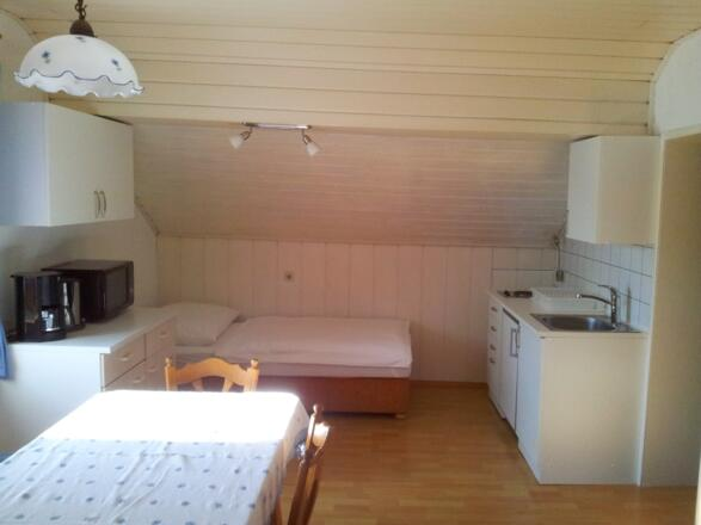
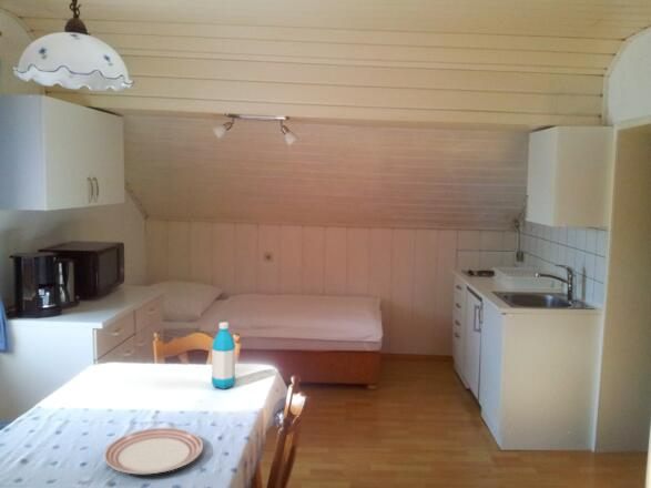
+ dinner plate (154, 453)
+ water bottle (223, 354)
